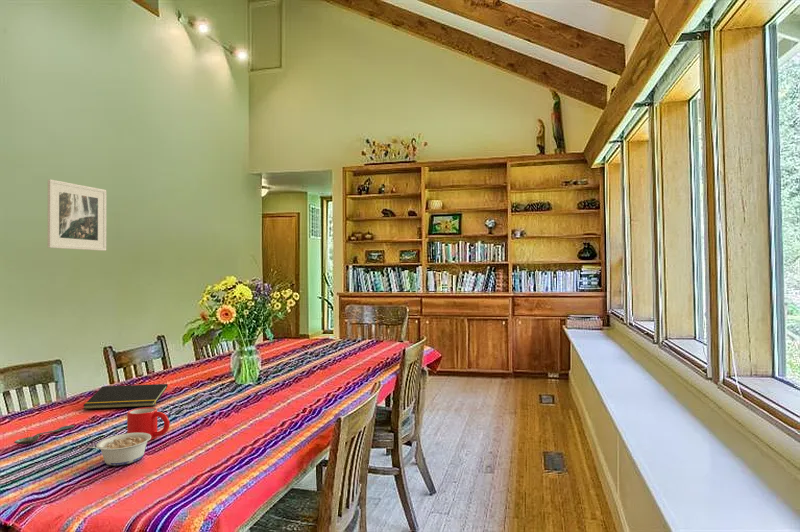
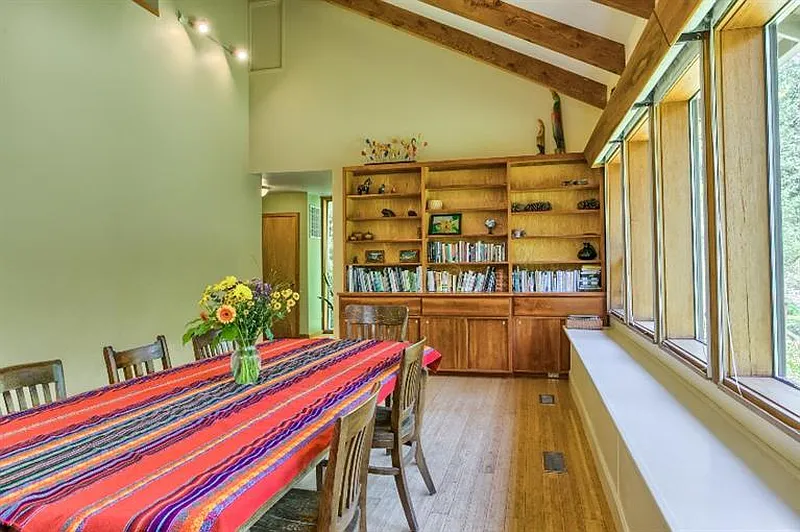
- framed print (78, 217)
- spoon (46, 432)
- notepad (127, 395)
- mug (149, 424)
- legume (123, 448)
